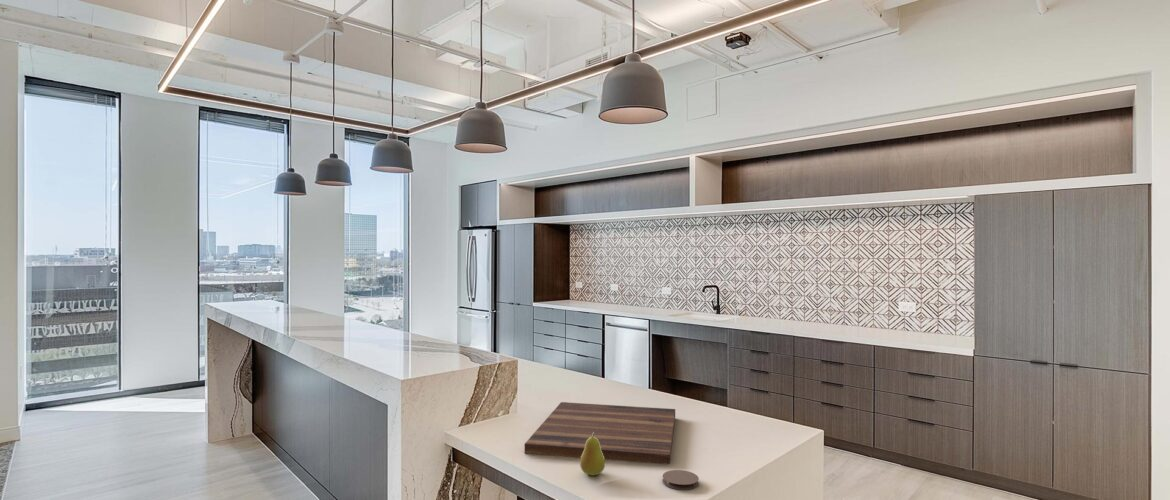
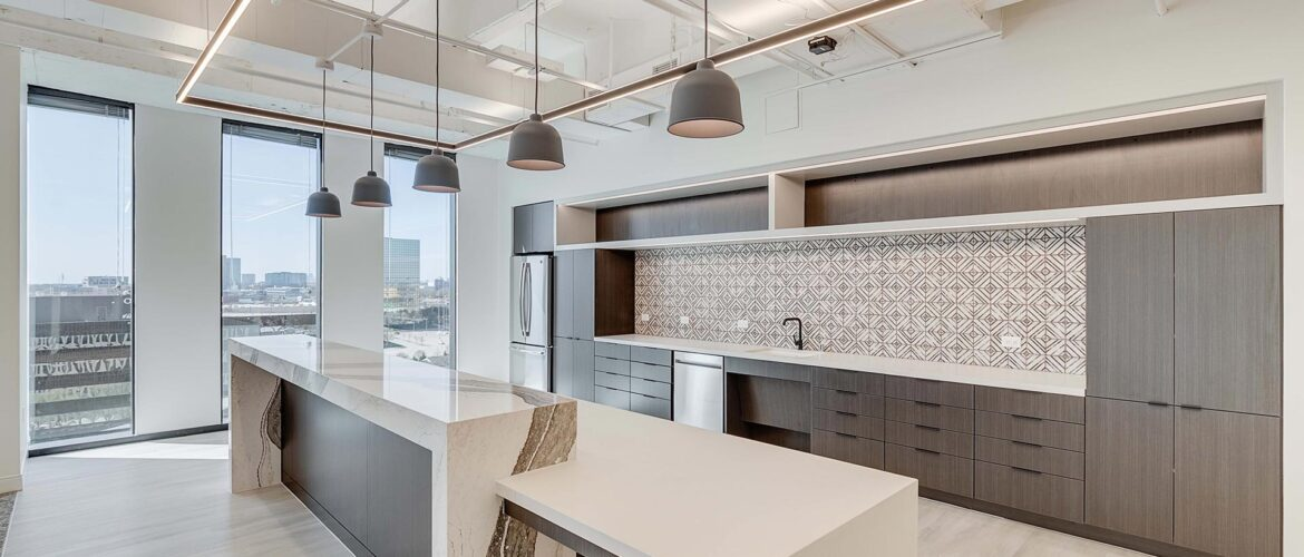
- coaster (680, 479)
- fruit (592, 452)
- cutting board (607, 428)
